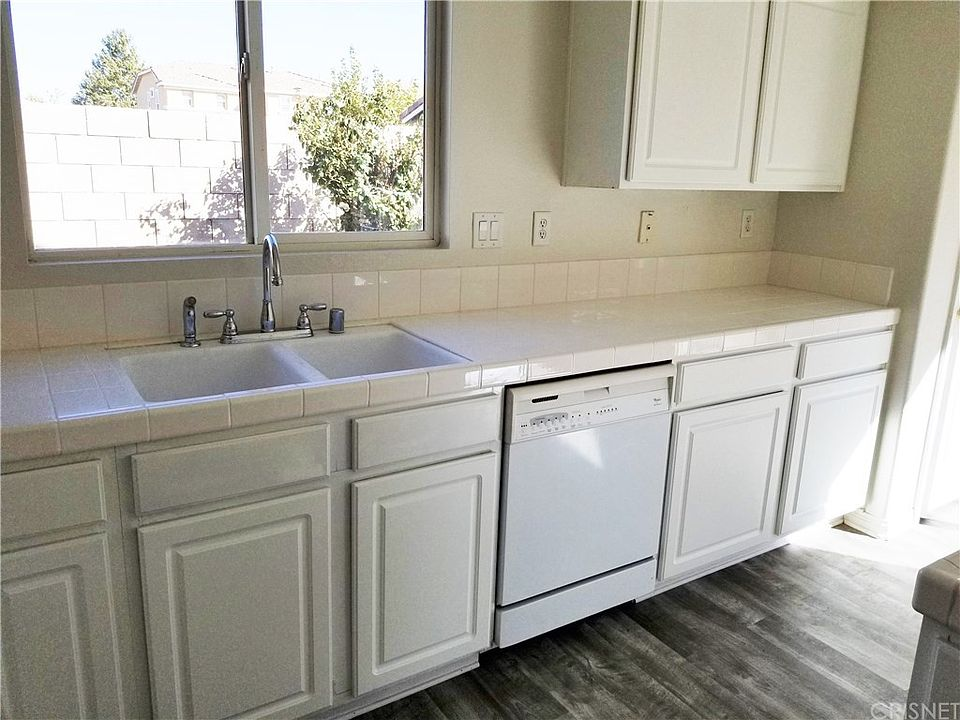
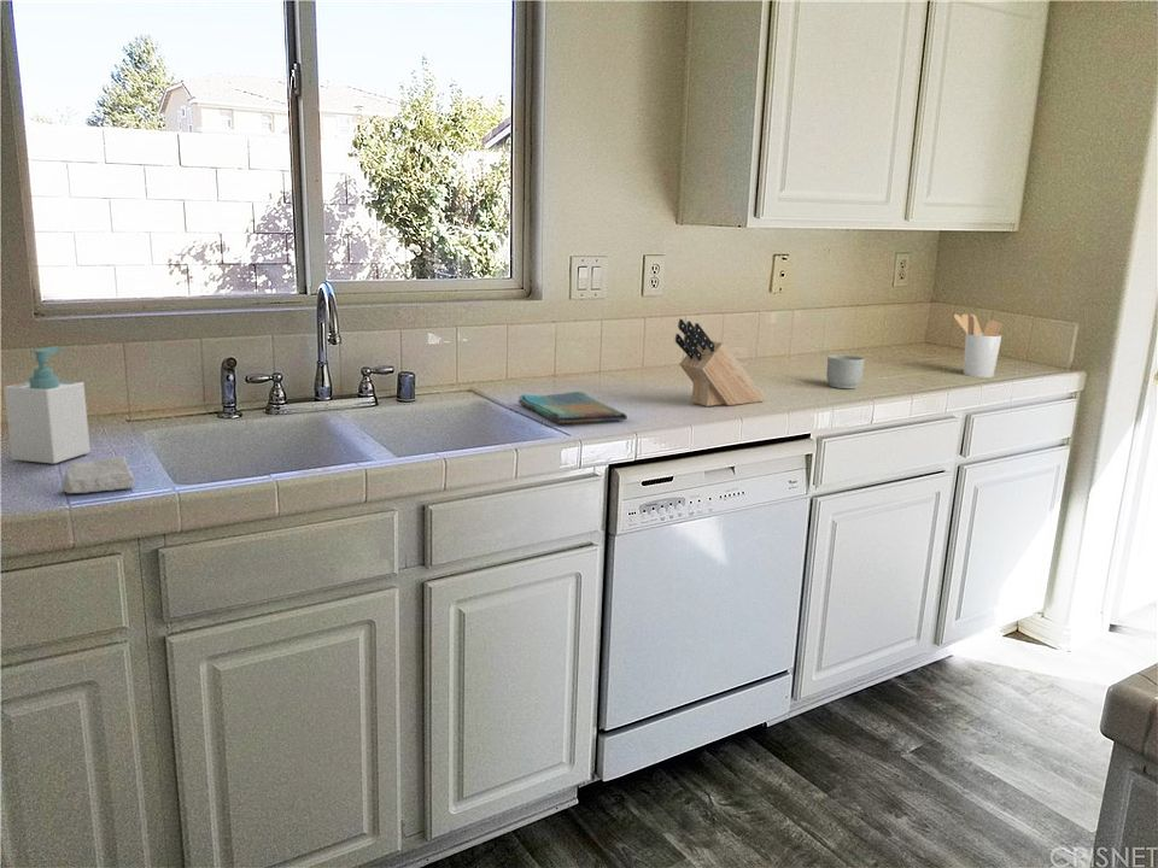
+ soap bar (96, 474)
+ mug (847, 371)
+ knife block (718, 360)
+ utensil holder (975, 344)
+ dish towel (571, 406)
+ soap bottle (46, 403)
